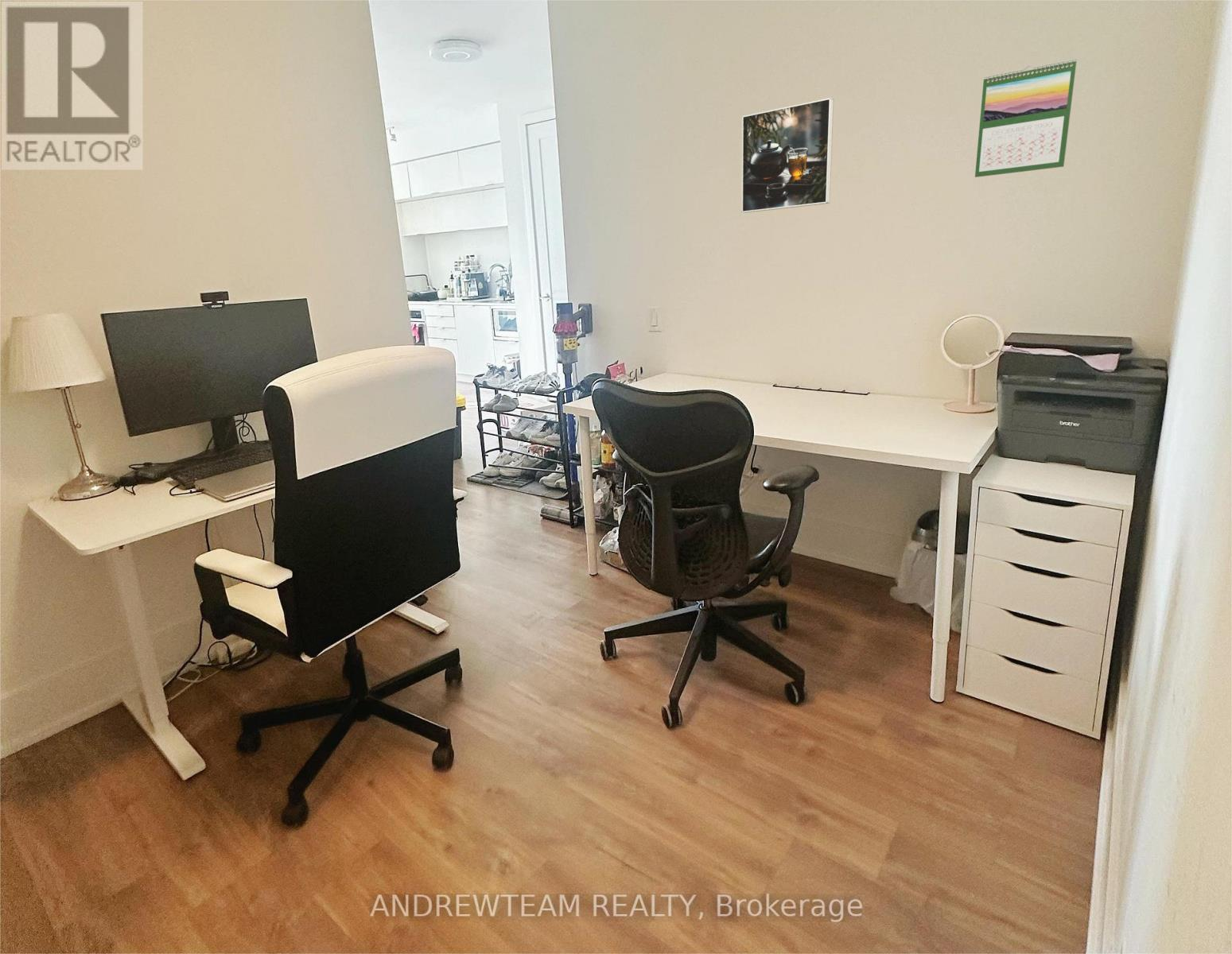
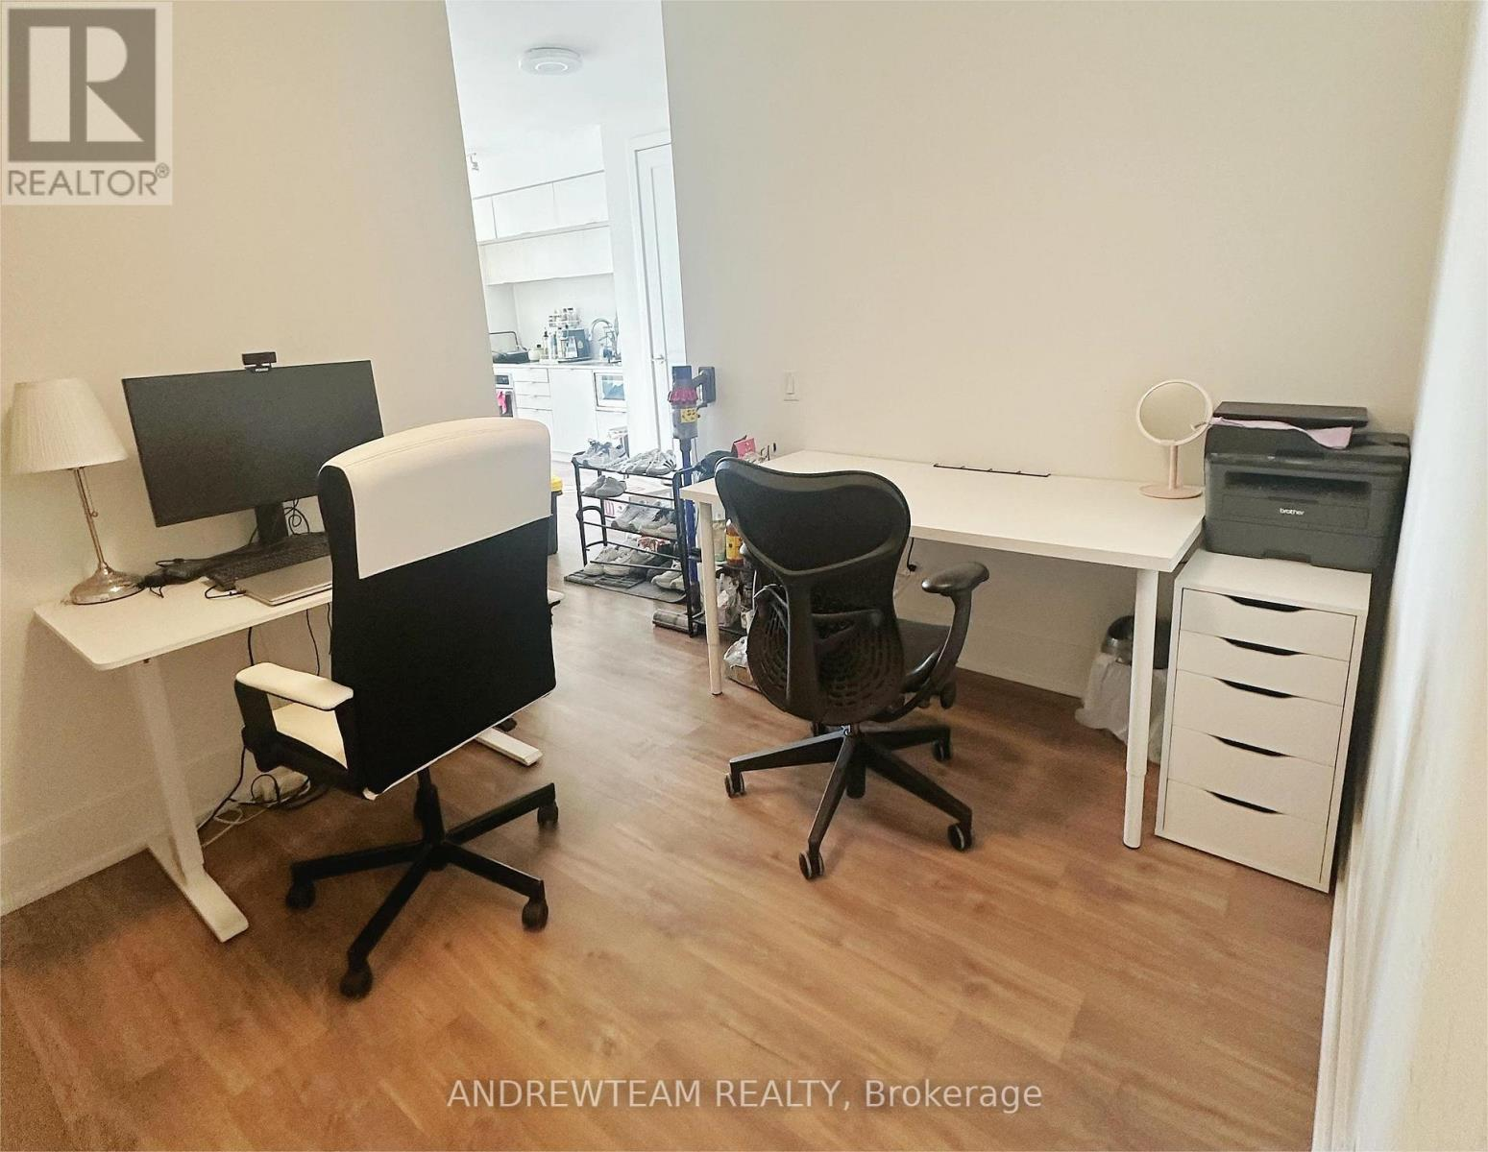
- calendar (1023, 119)
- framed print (785, 158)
